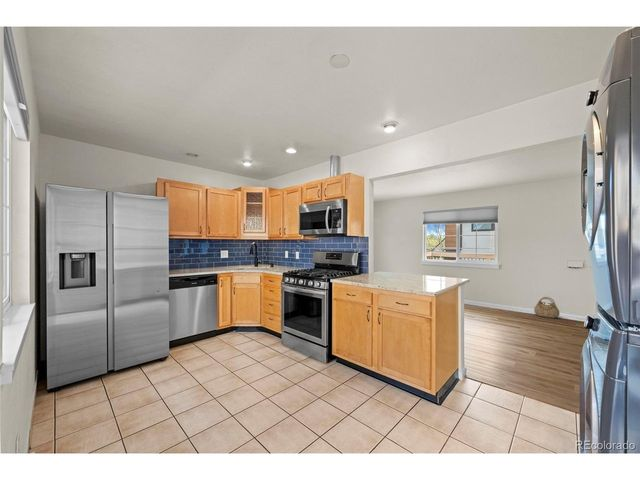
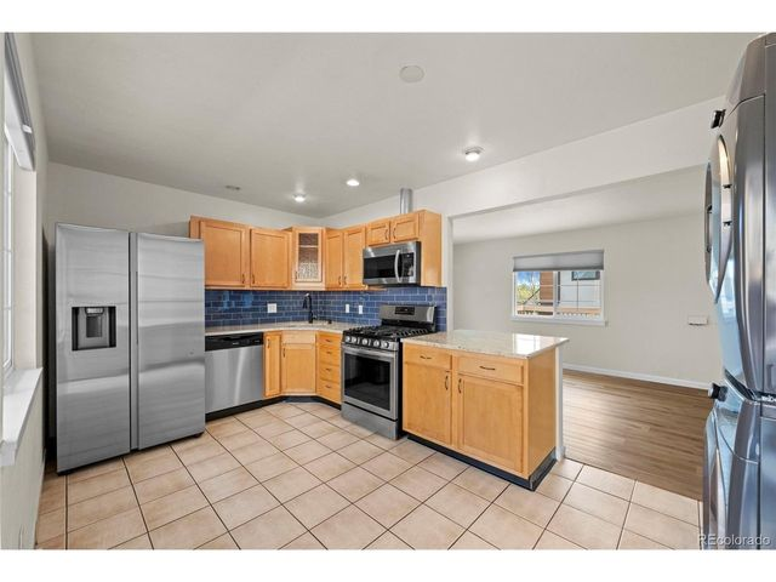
- basket (546, 306)
